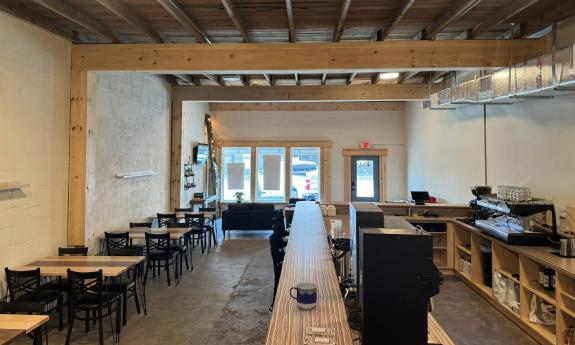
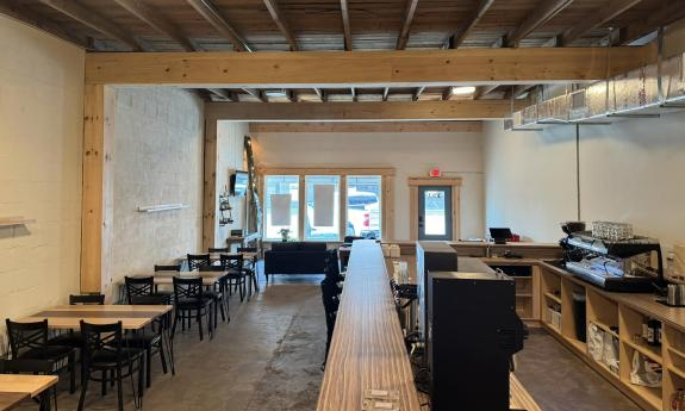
- cup (303, 296)
